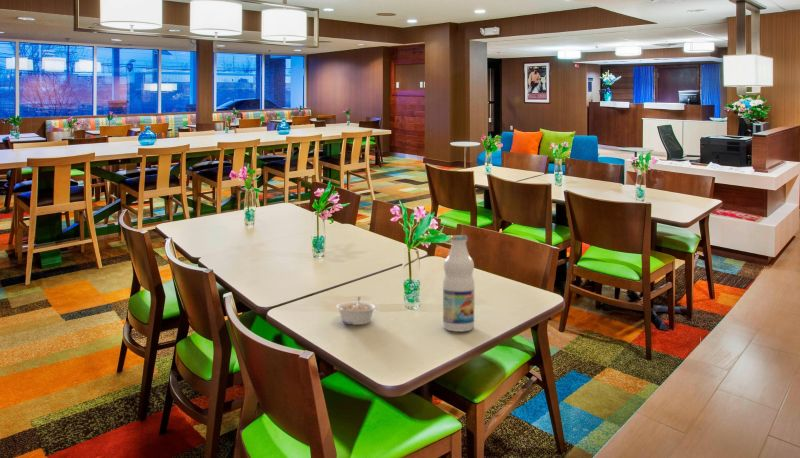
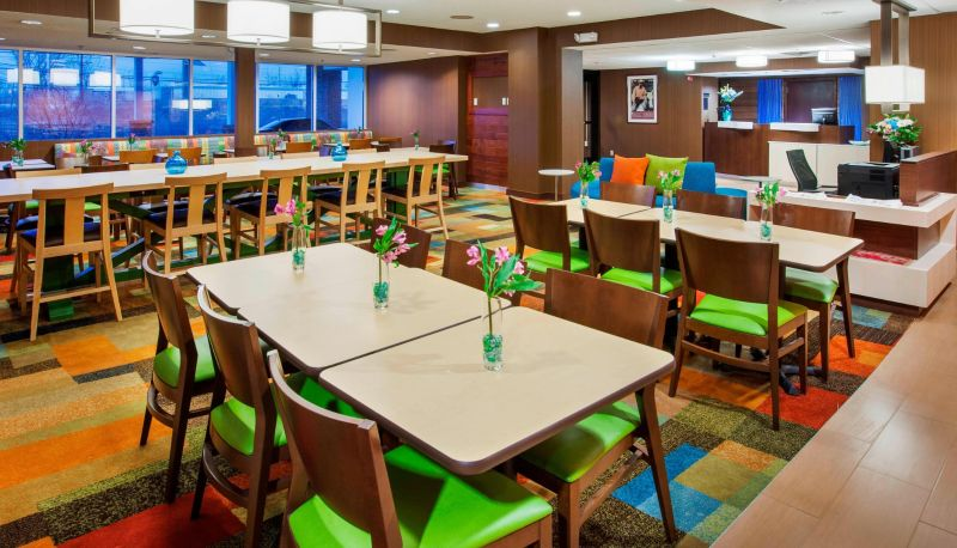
- fruit juice (458, 282)
- legume (355, 311)
